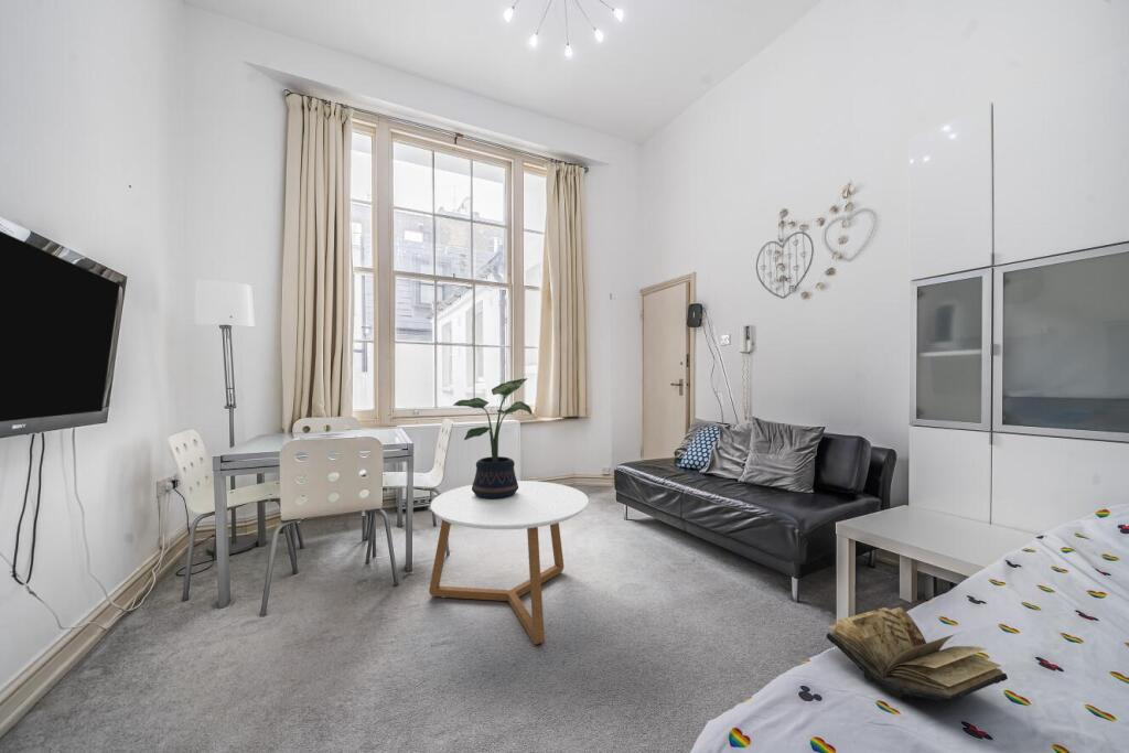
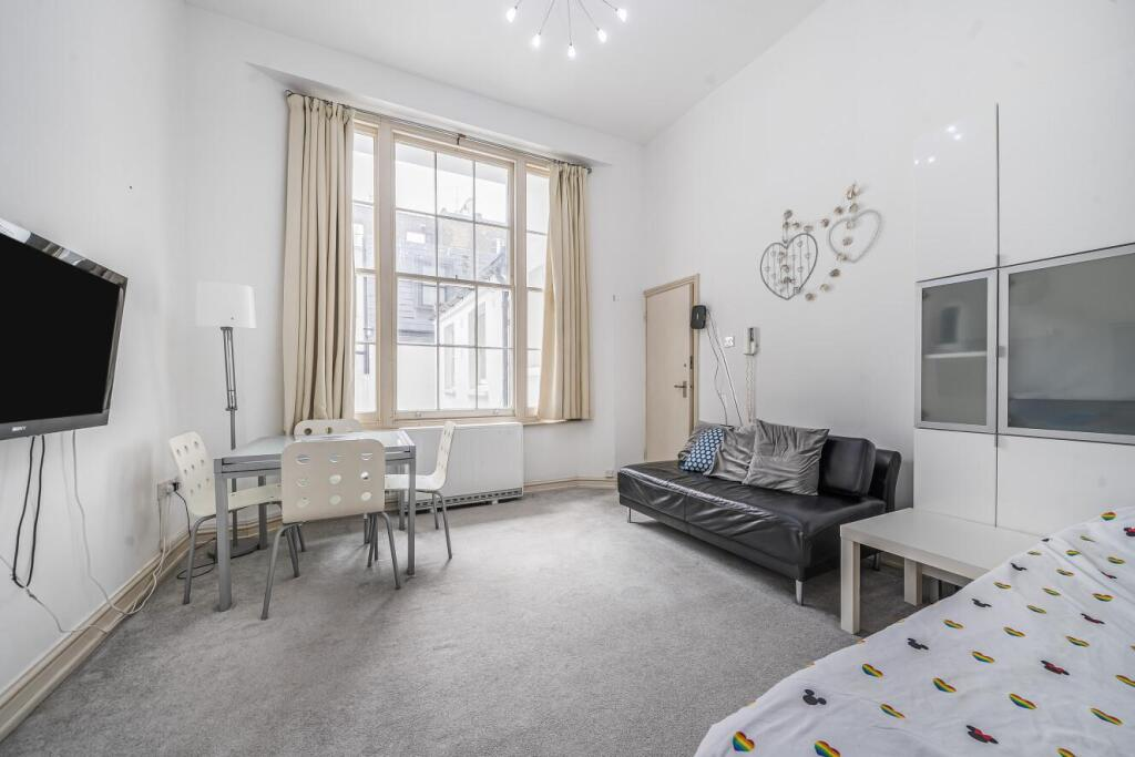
- potted plant (497, 437)
- coffee table (528, 549)
- book (908, 653)
